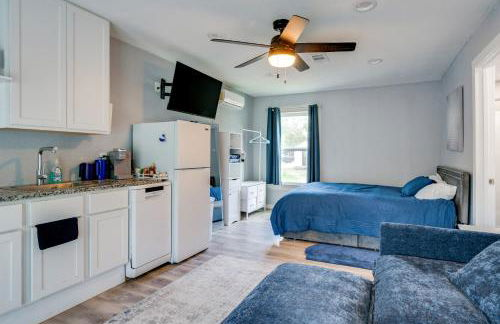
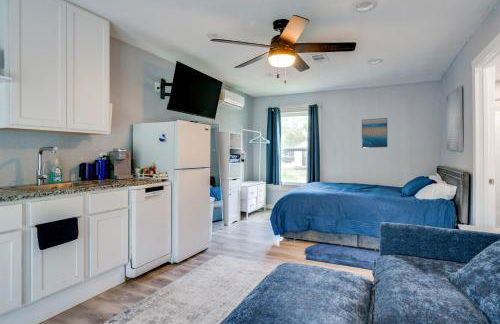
+ wall art (374, 133)
